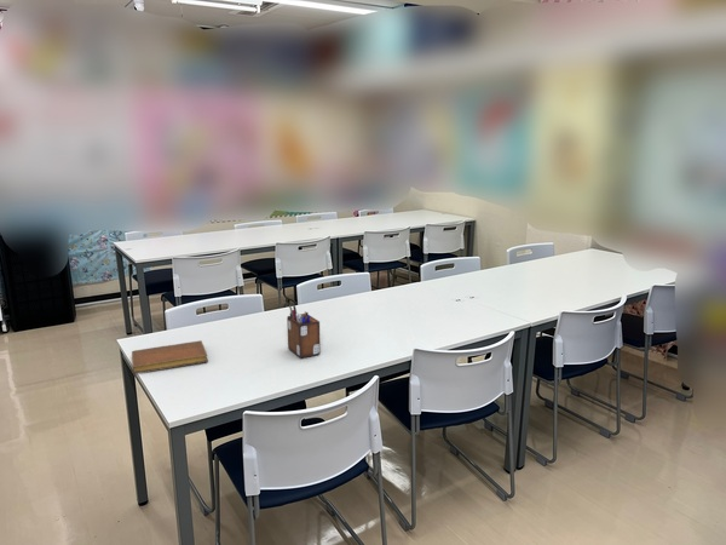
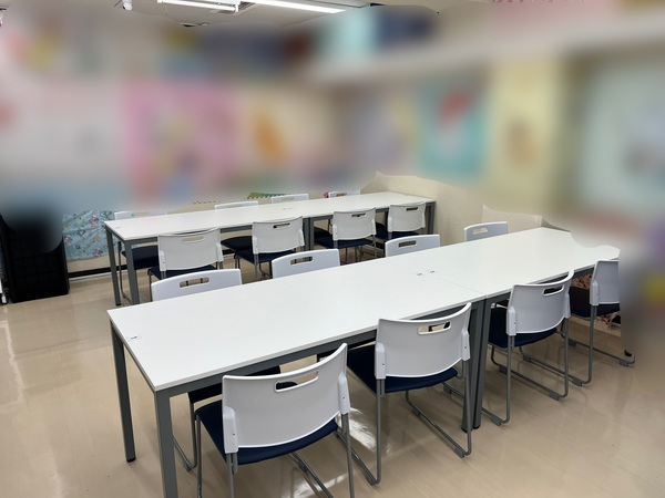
- desk organizer (302, 328)
- notebook (169, 355)
